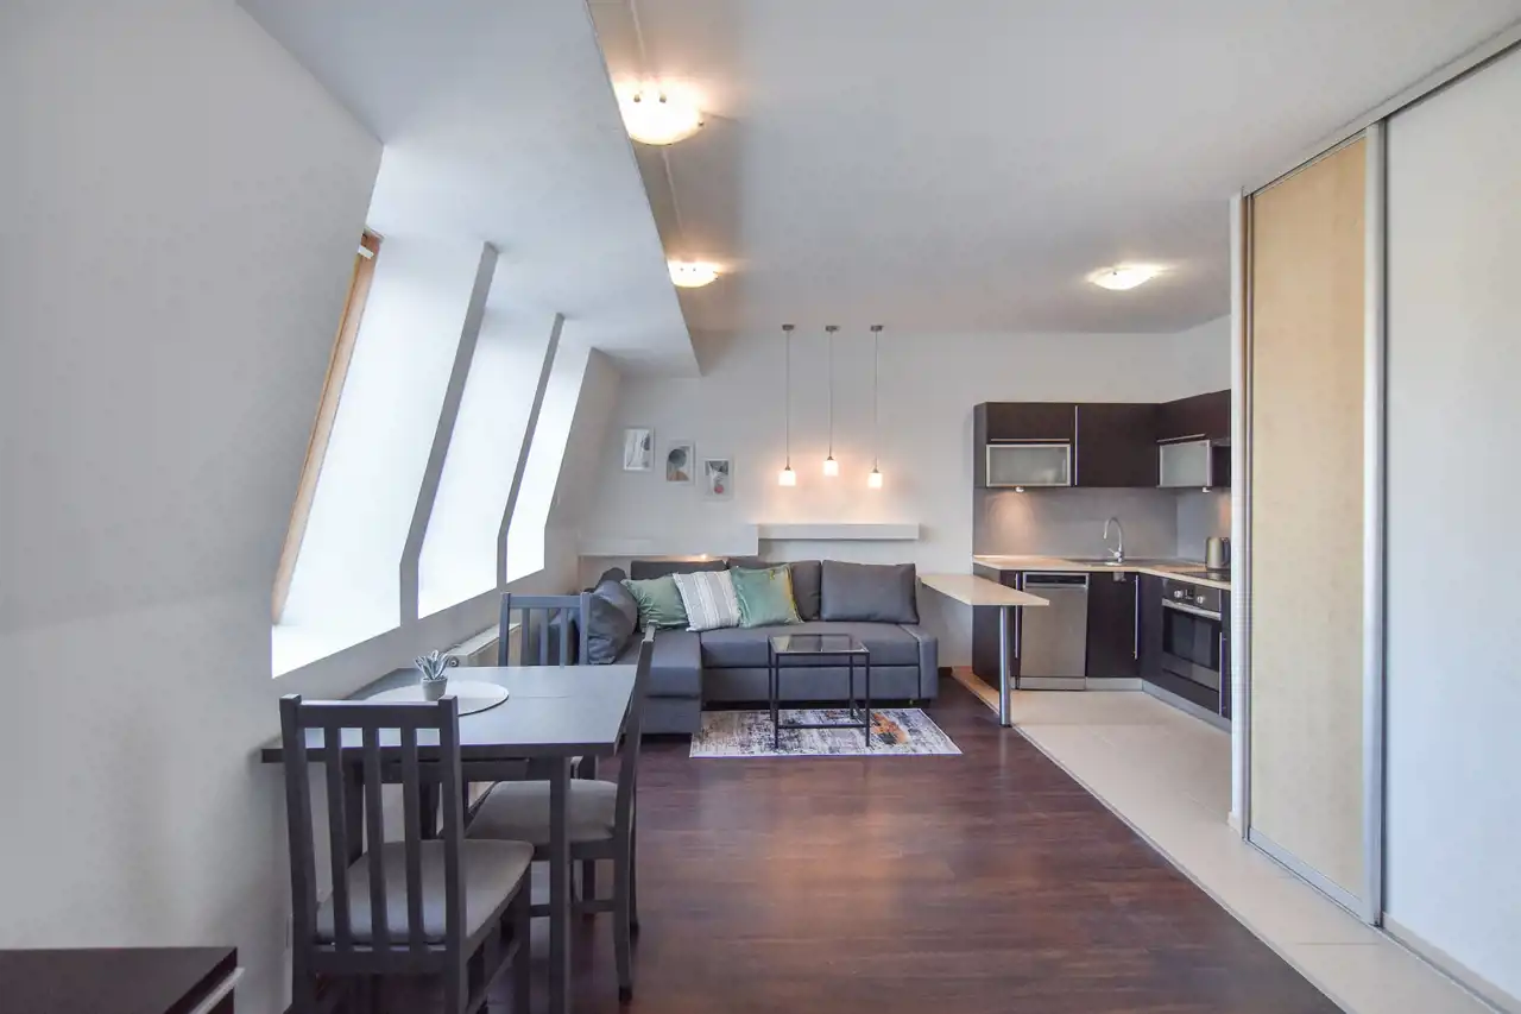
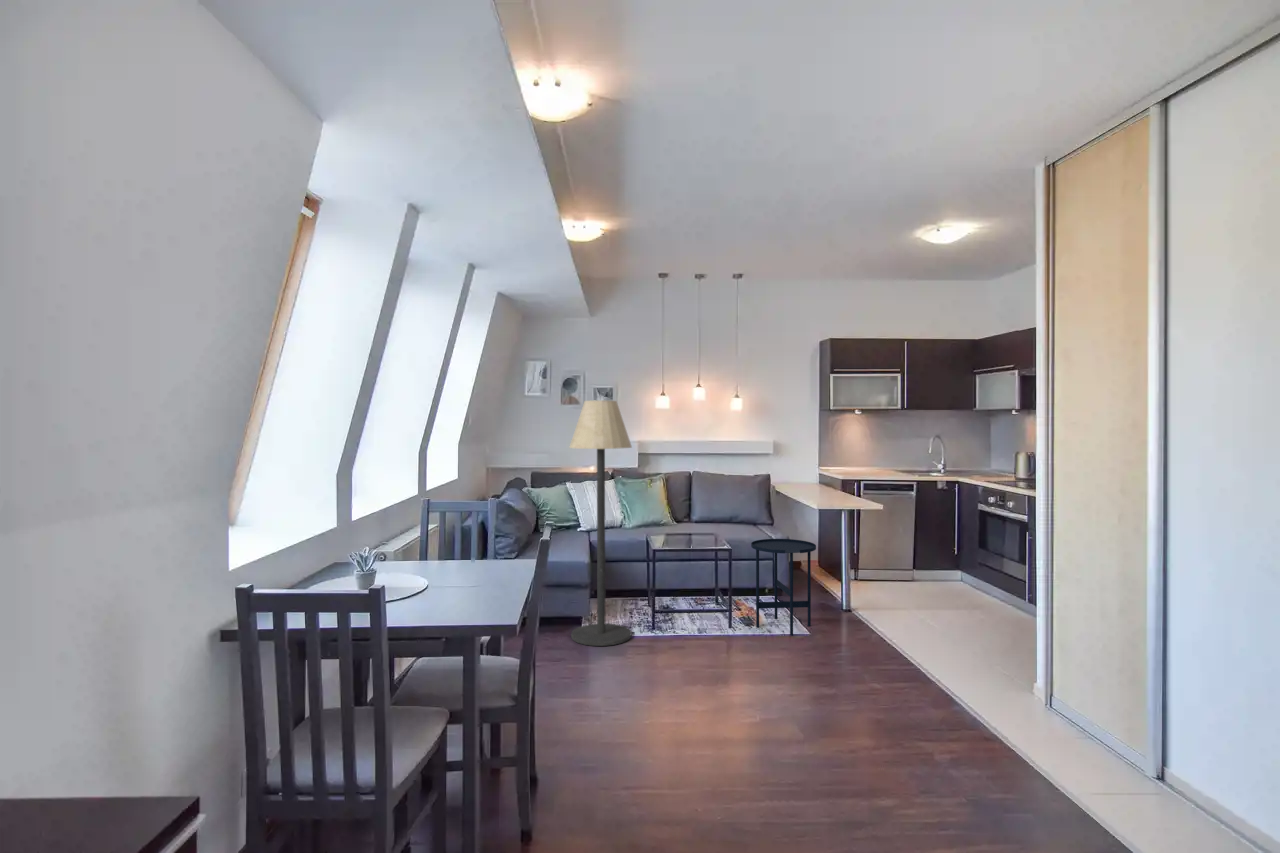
+ floor lamp (601, 518)
+ side table (783, 585)
